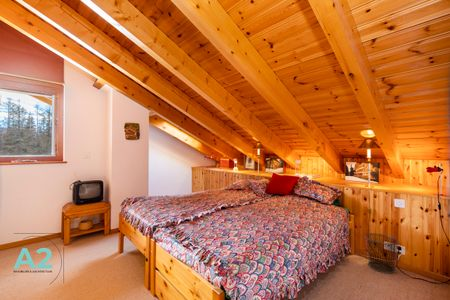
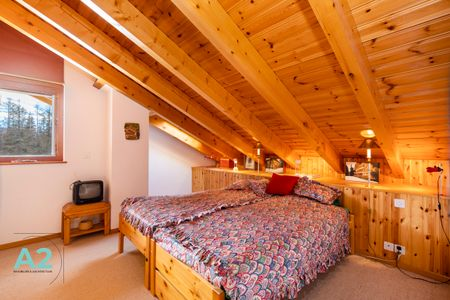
- waste bin (381, 253)
